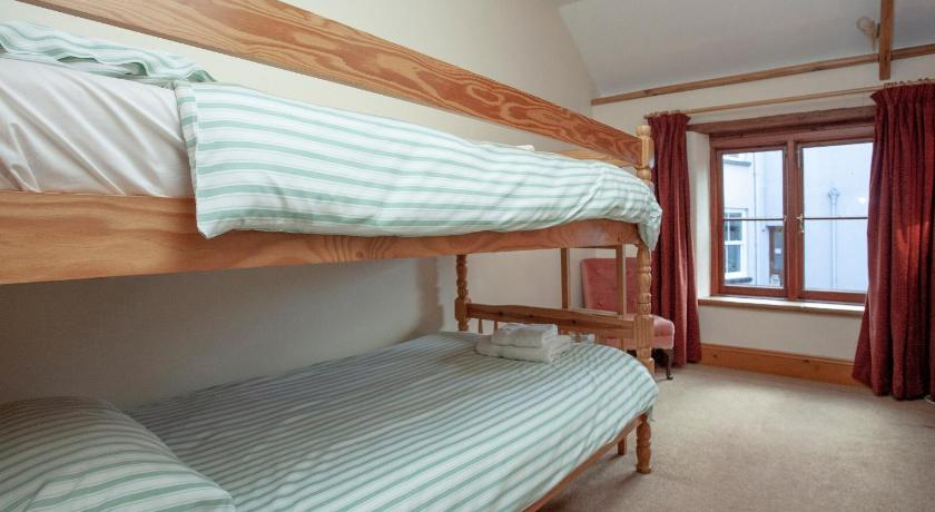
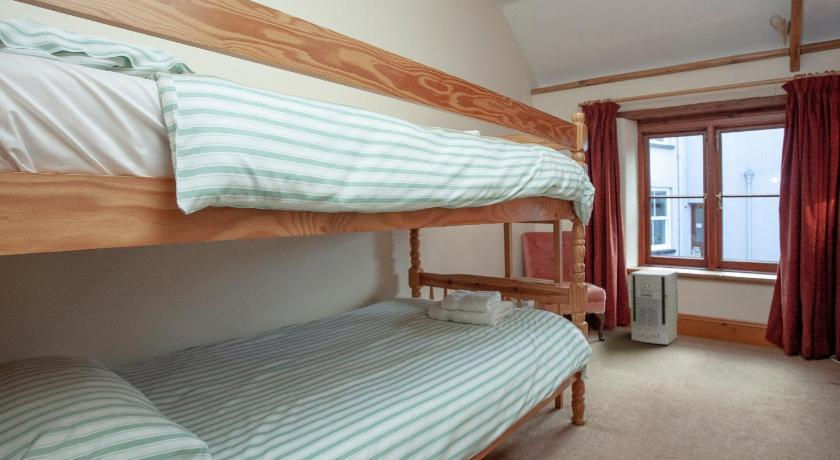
+ air purifier (654, 305)
